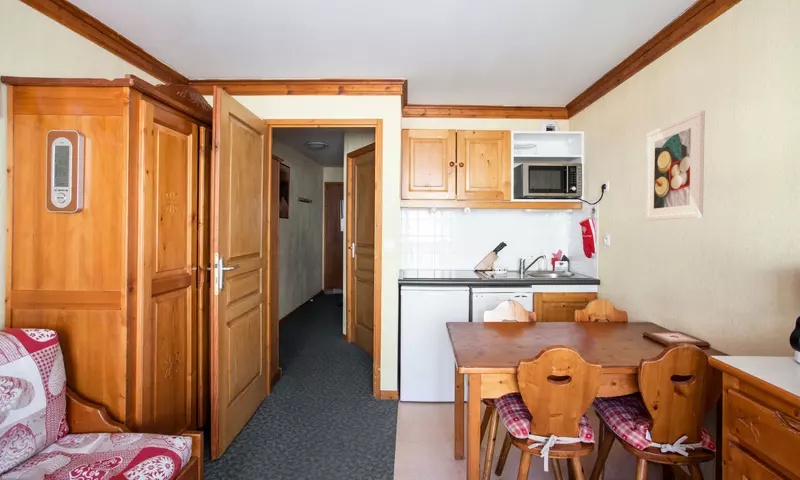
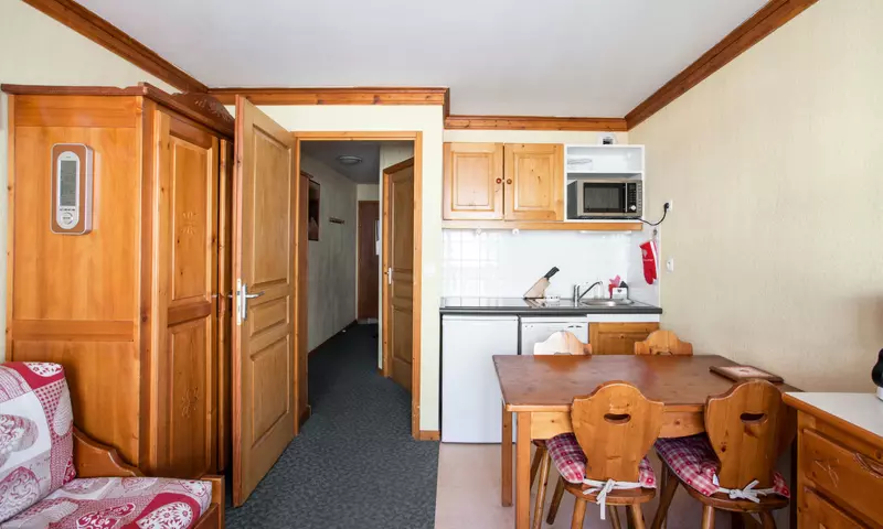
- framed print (672, 171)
